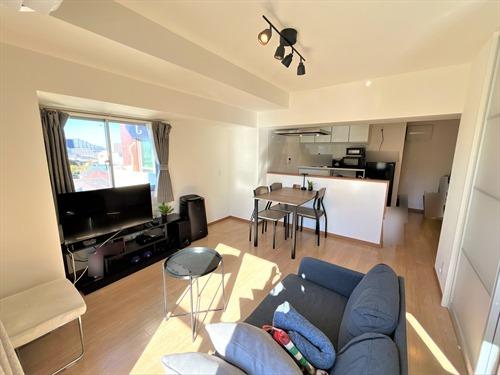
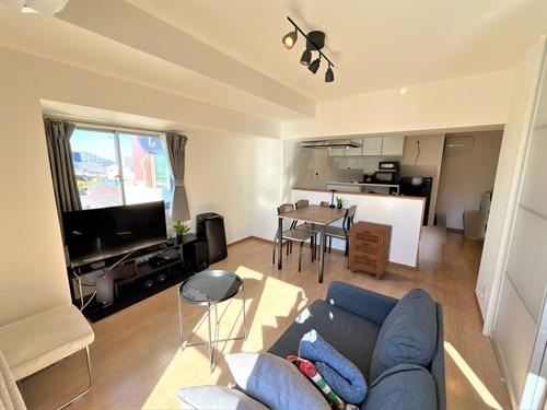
+ cabinet (370, 248)
